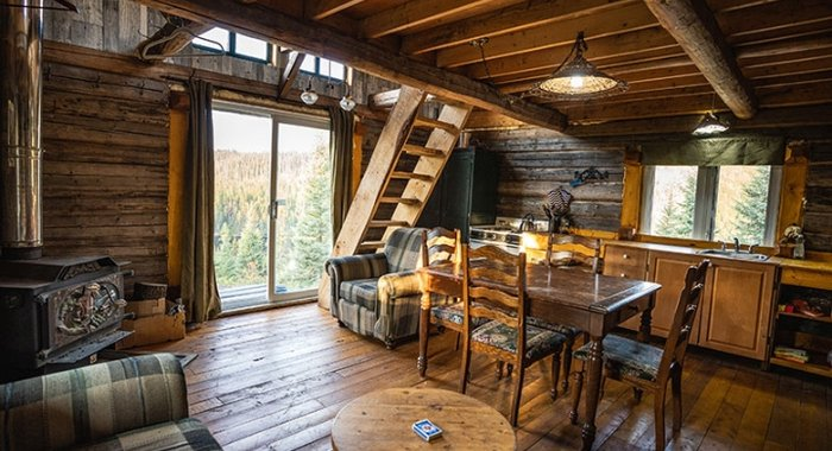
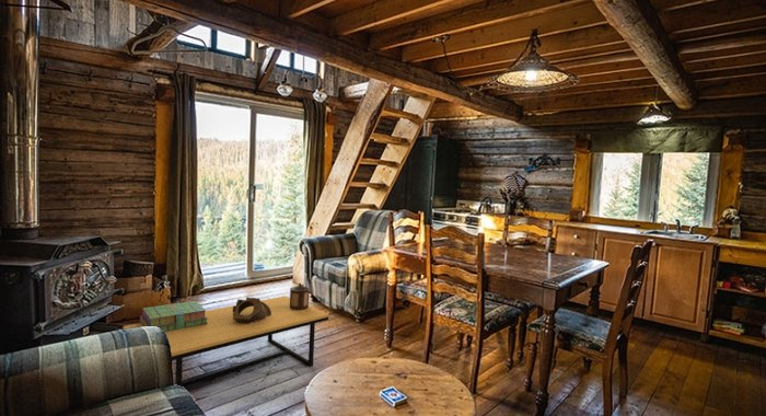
+ coffee table (233, 344)
+ stack of books (174, 315)
+ decorative bowl (248, 305)
+ lantern (299, 294)
